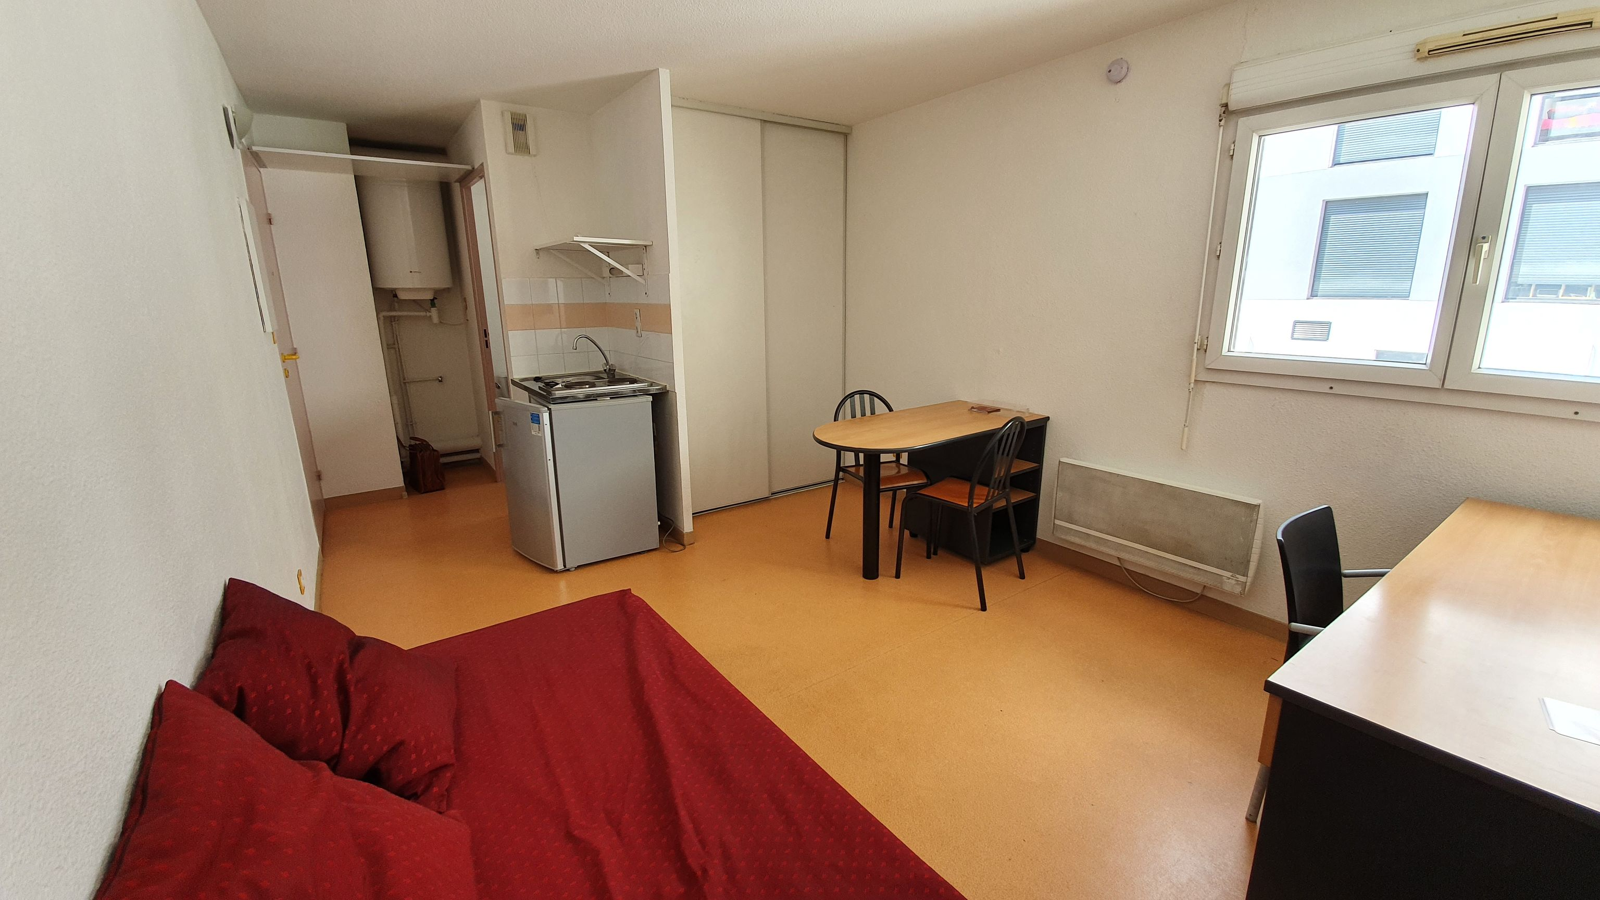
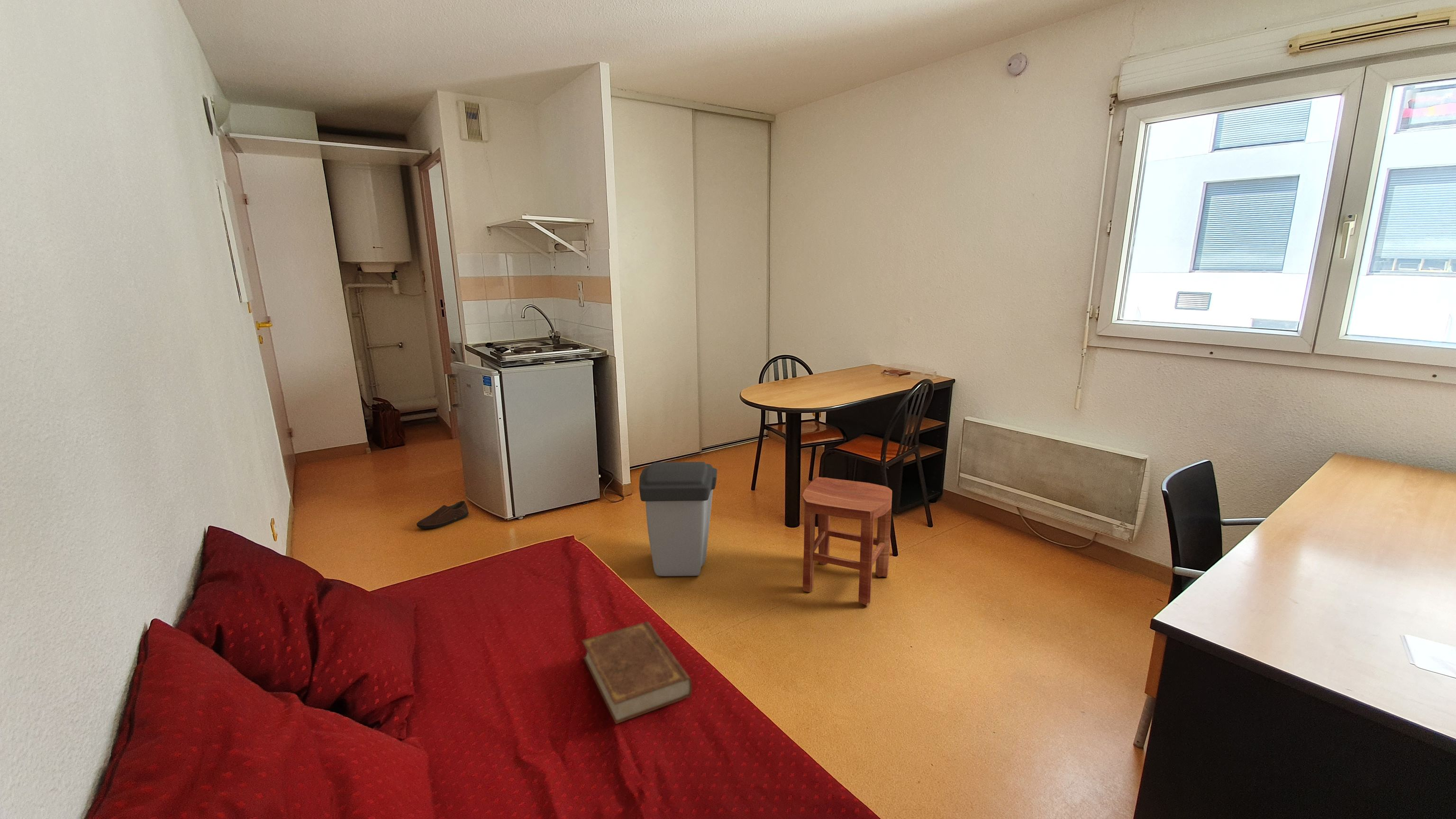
+ trash can (680, 517)
+ shoe (443, 514)
+ stool (845, 537)
+ book (634, 667)
